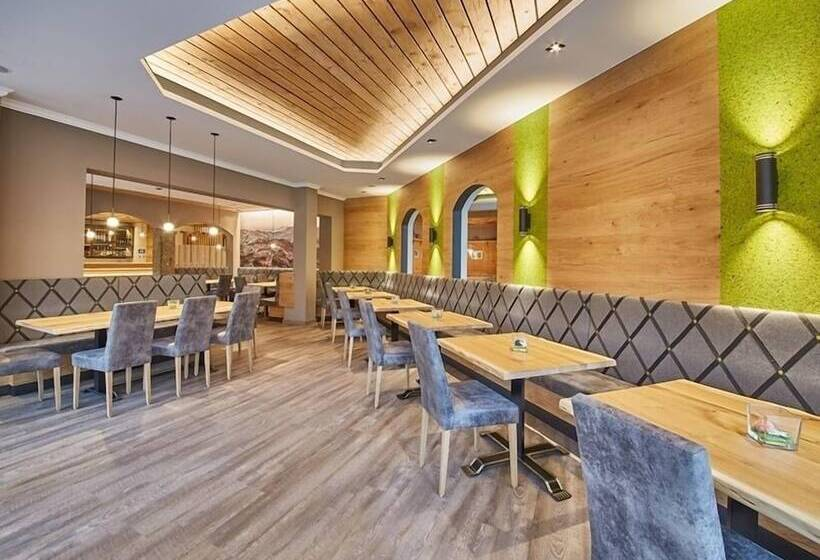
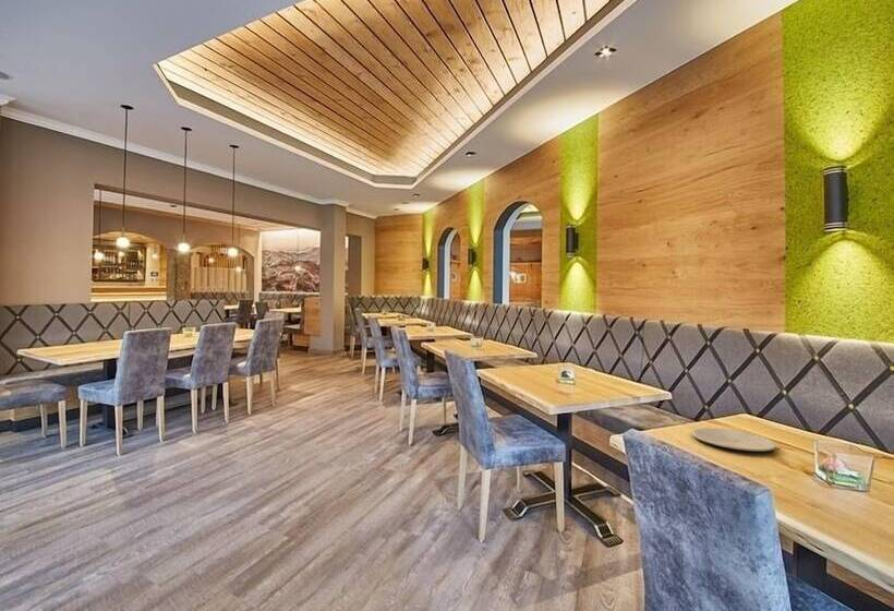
+ plate (732, 440)
